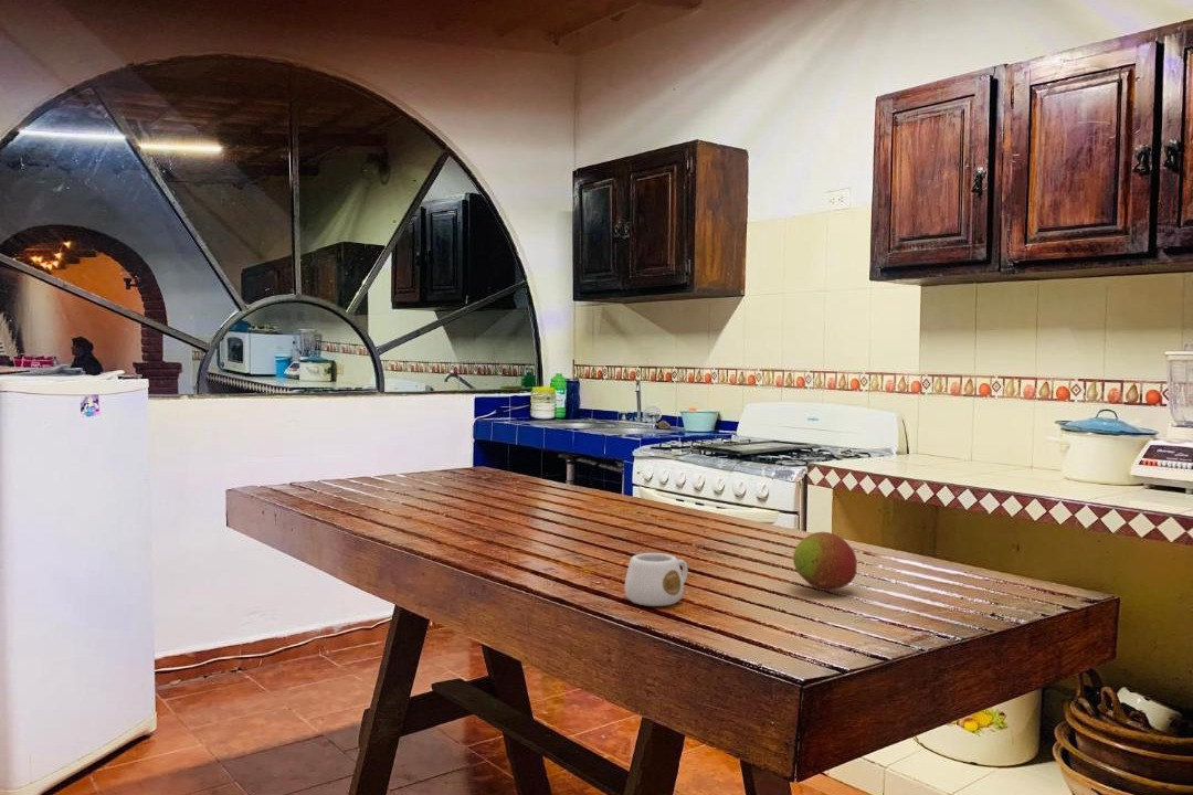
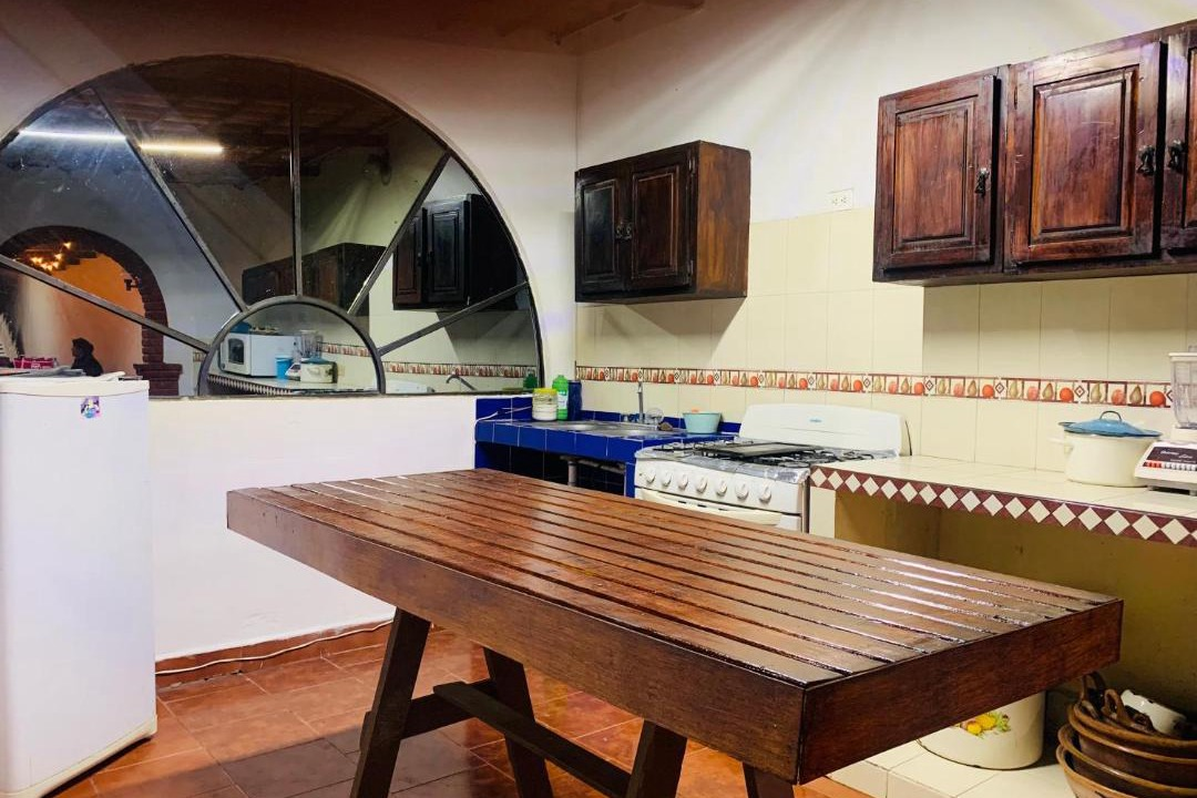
- mug (659, 577)
- fruit (825, 561)
